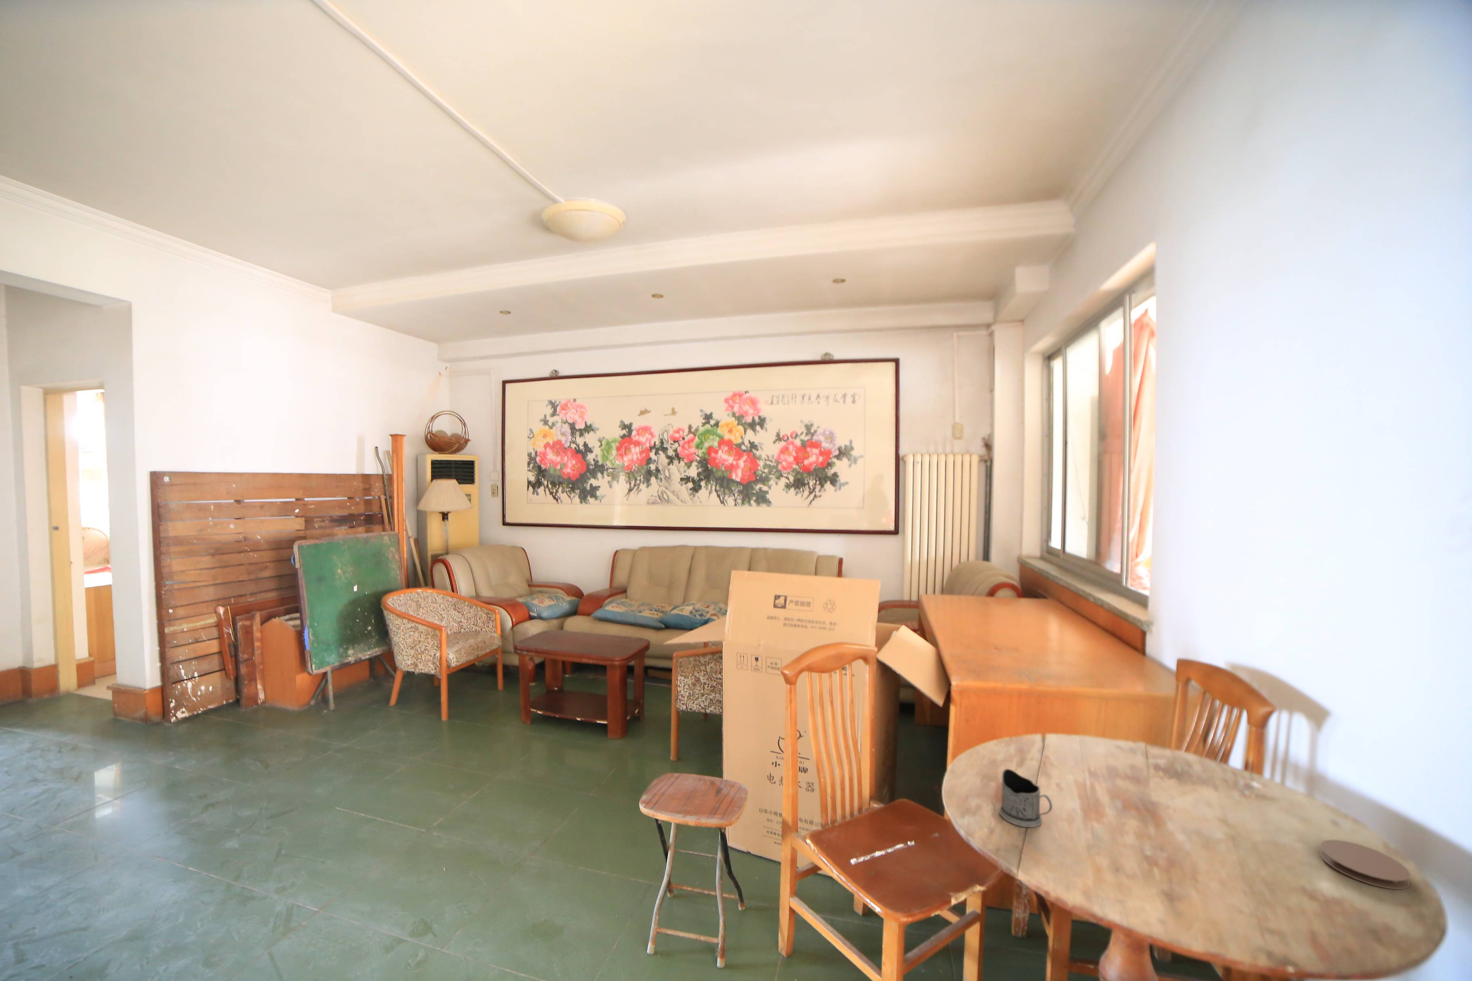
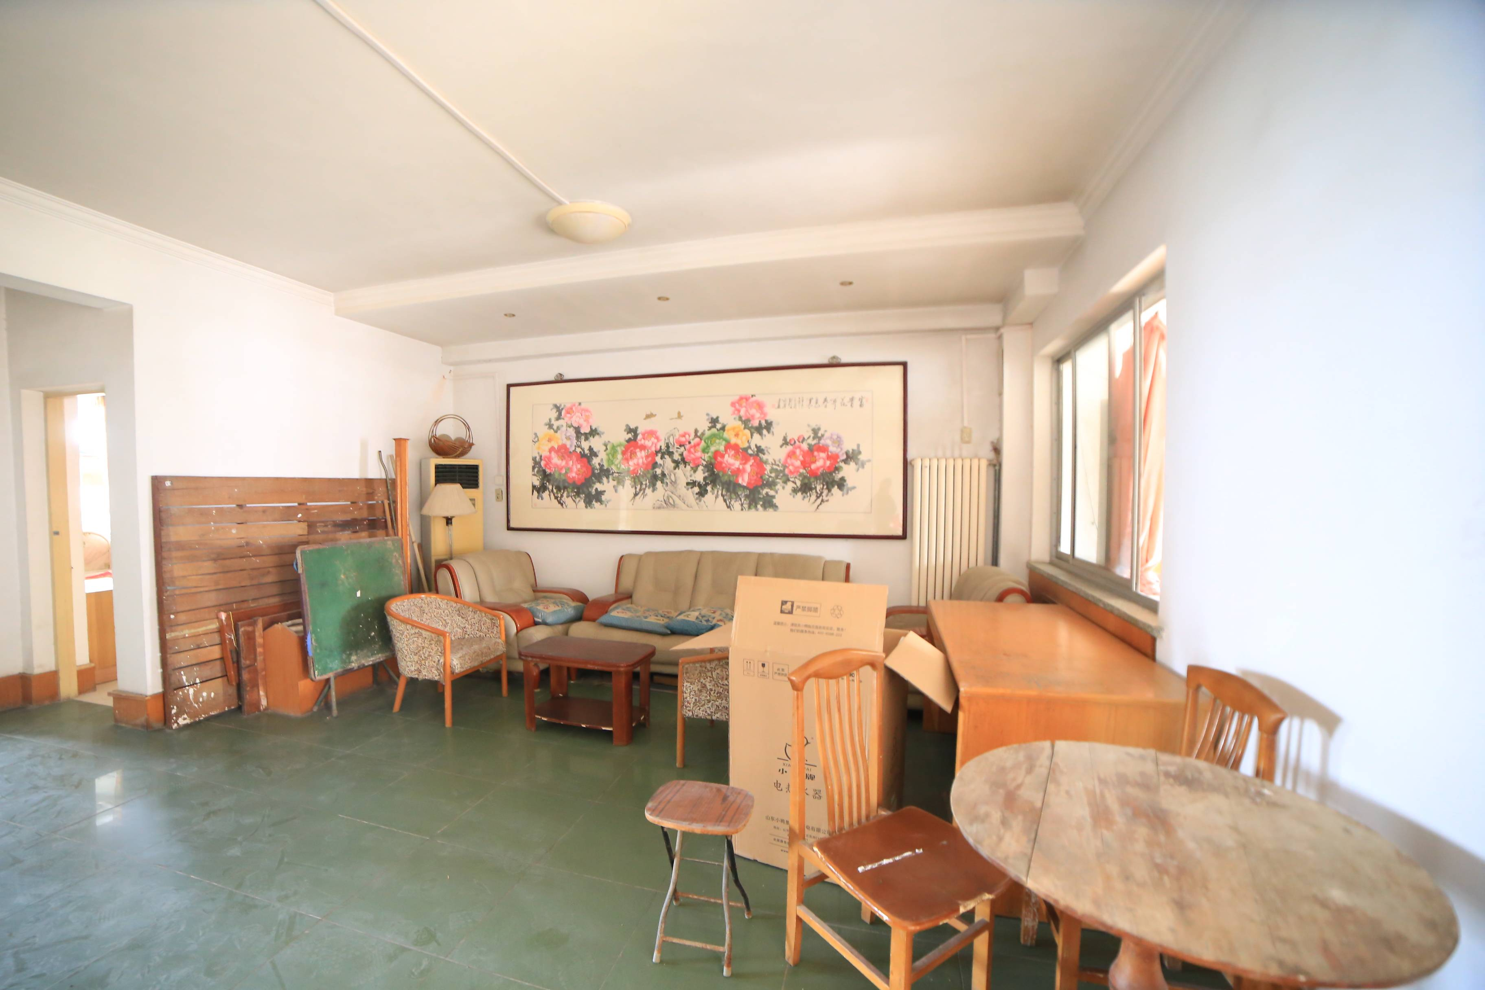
- coaster (1364, 863)
- tea glass holder (1026, 799)
